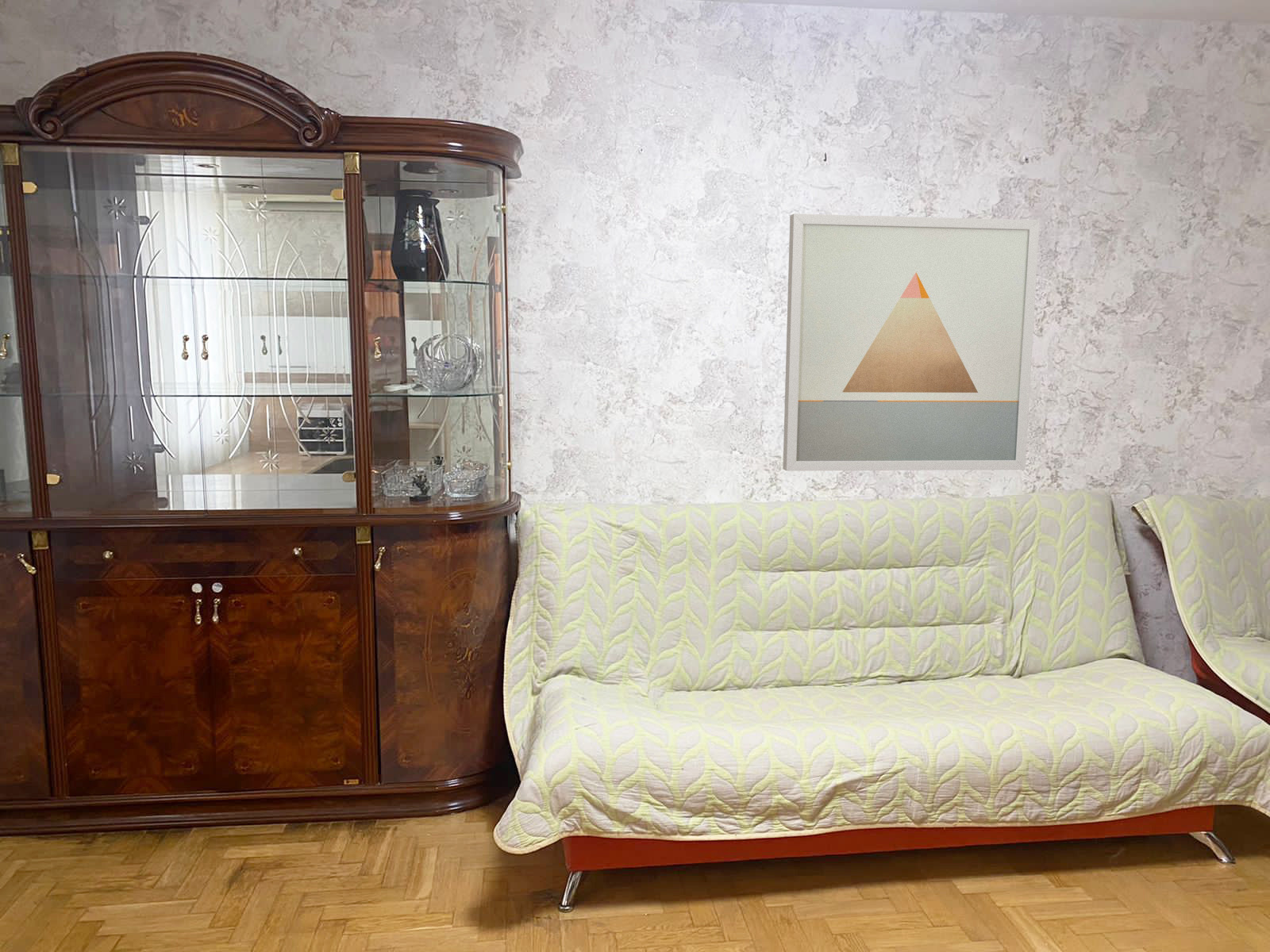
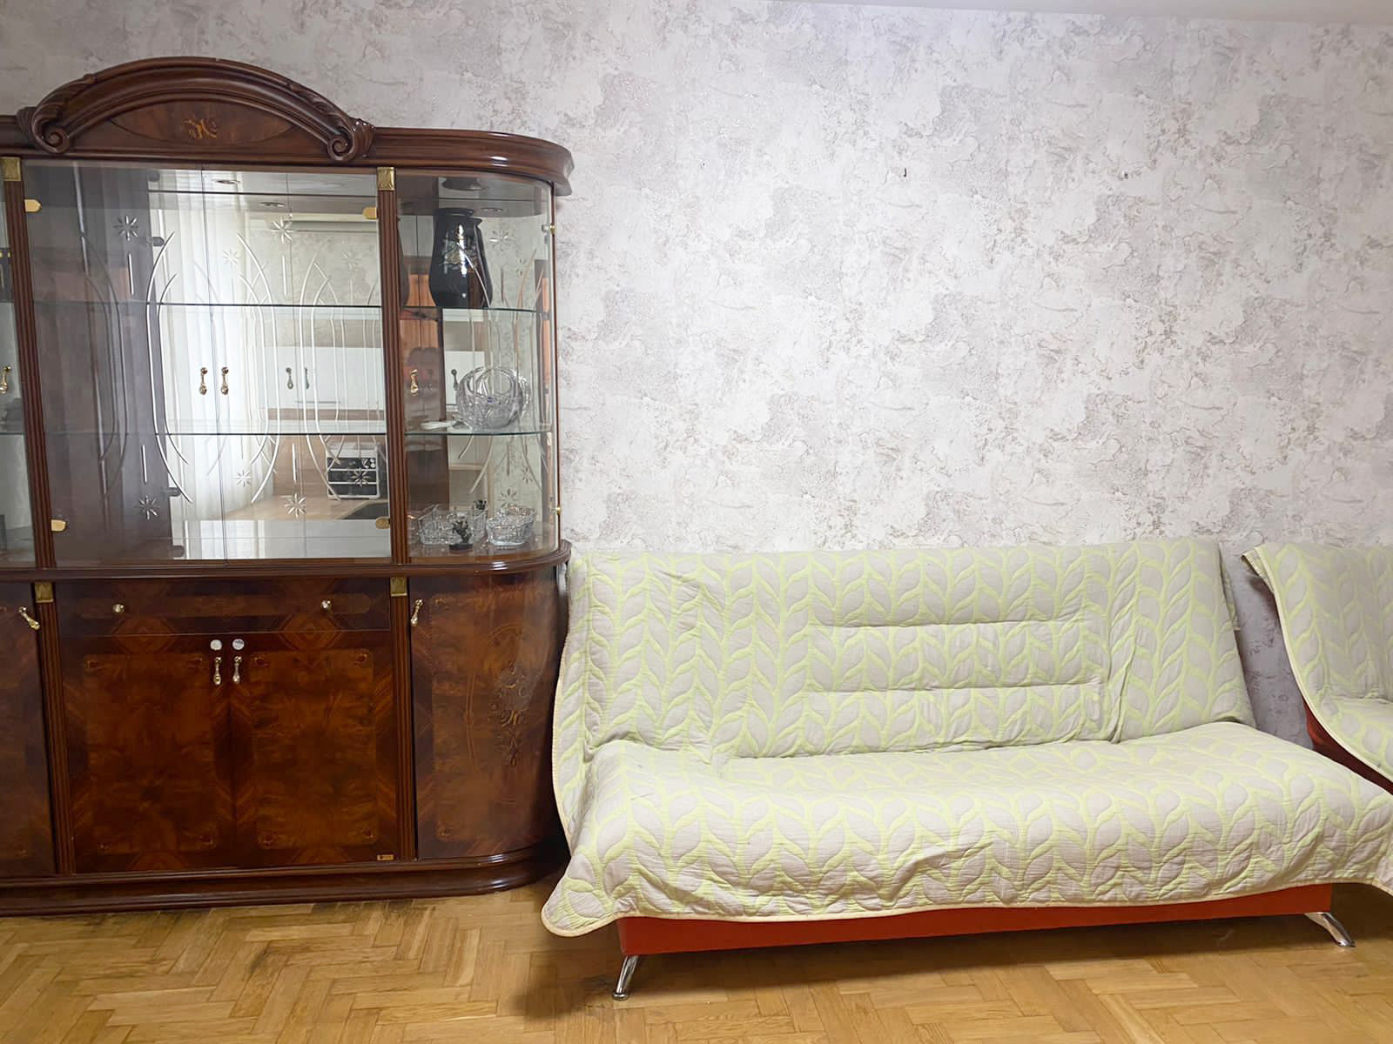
- wall art (910, 345)
